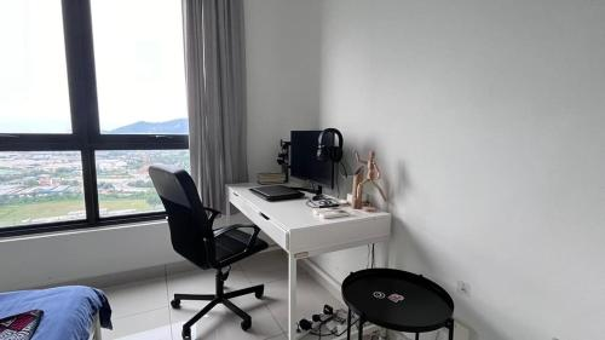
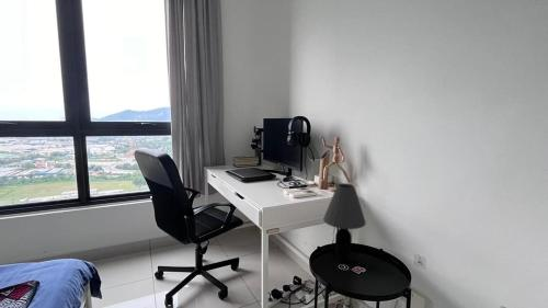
+ table lamp (343, 223)
